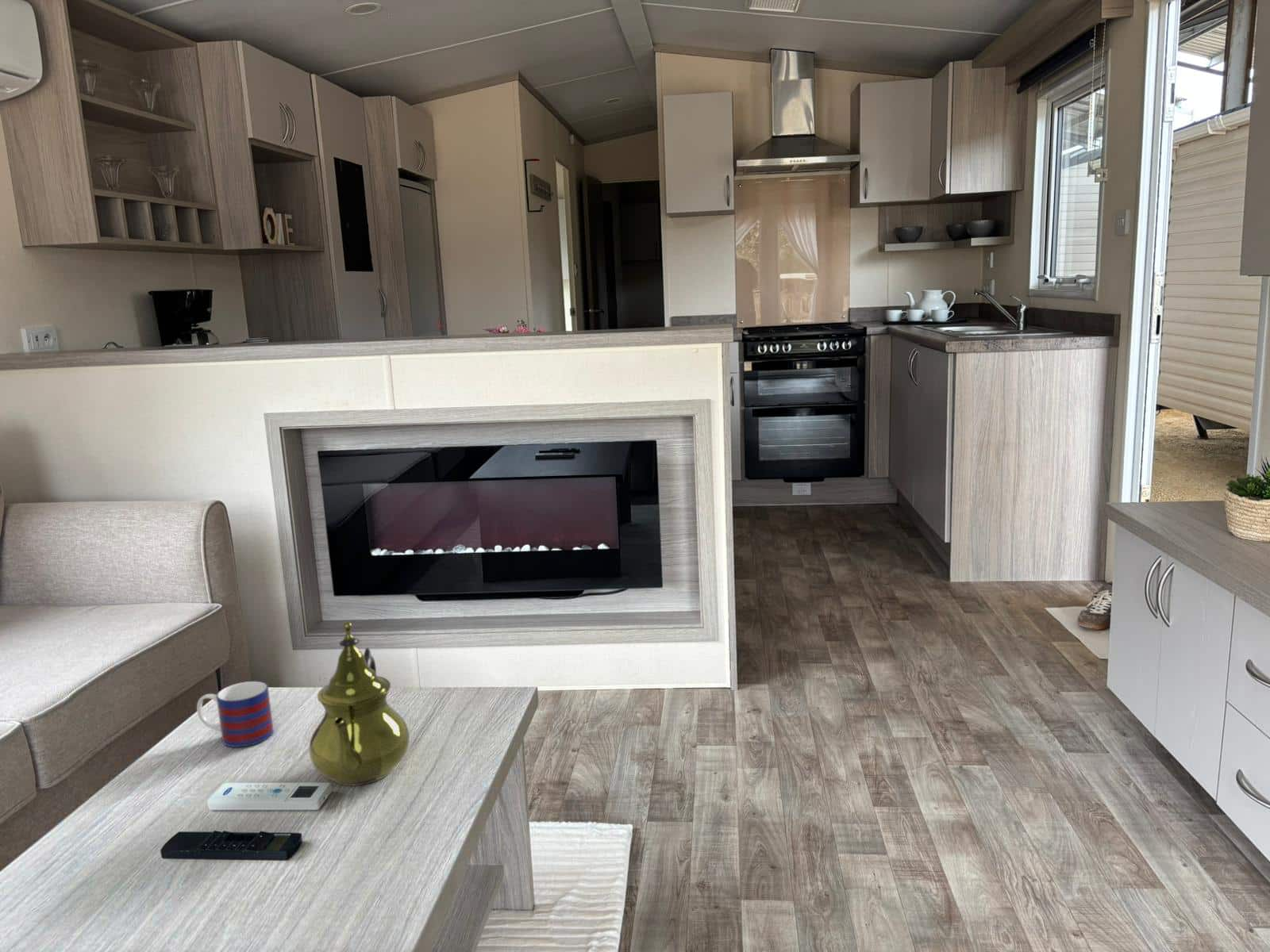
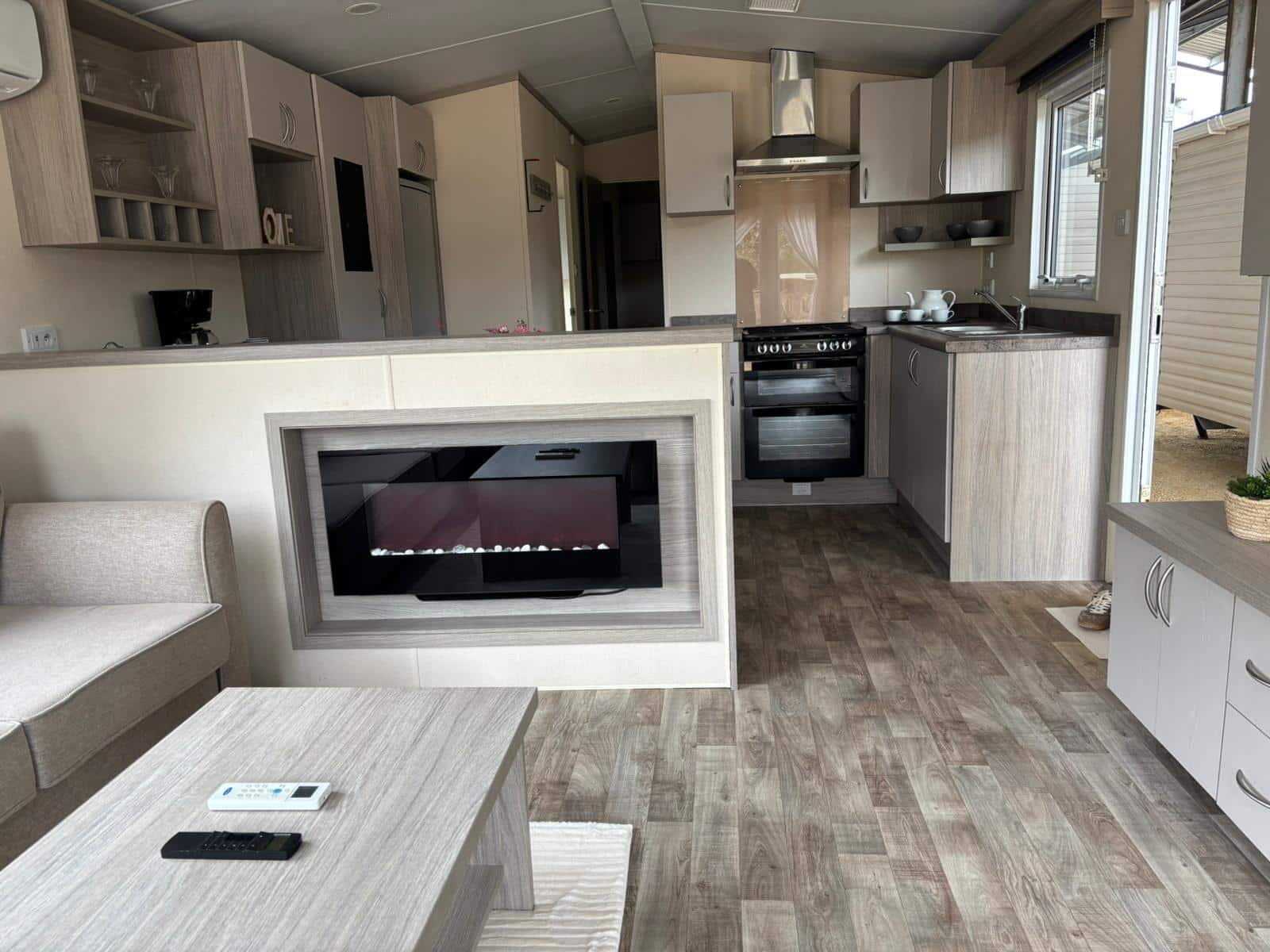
- mug (233, 713)
- teapot (356, 696)
